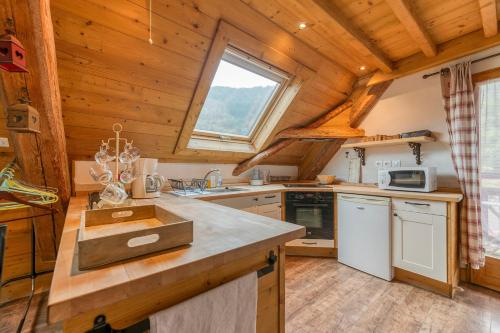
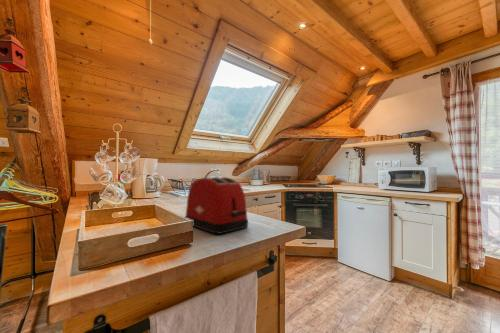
+ toaster (215, 201)
